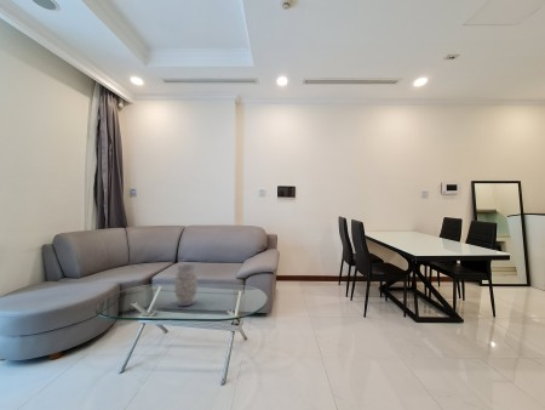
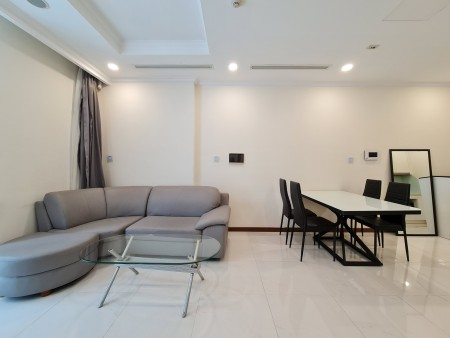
- vase (185, 284)
